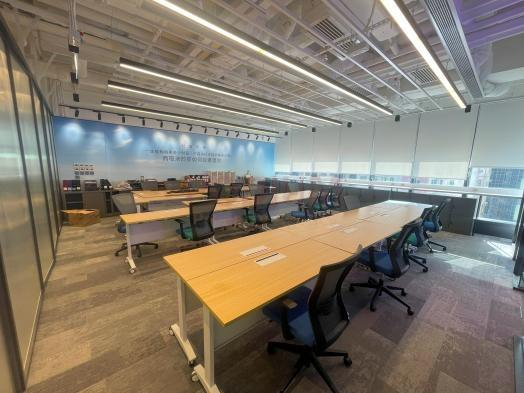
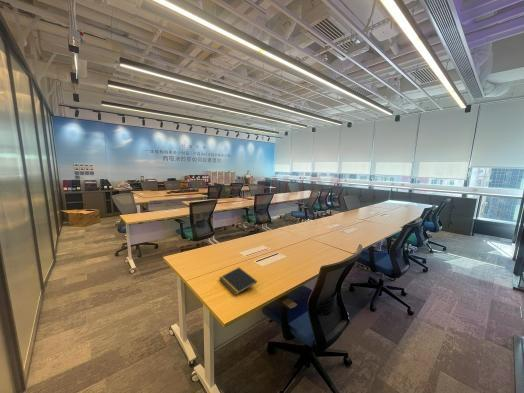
+ notepad (237, 279)
